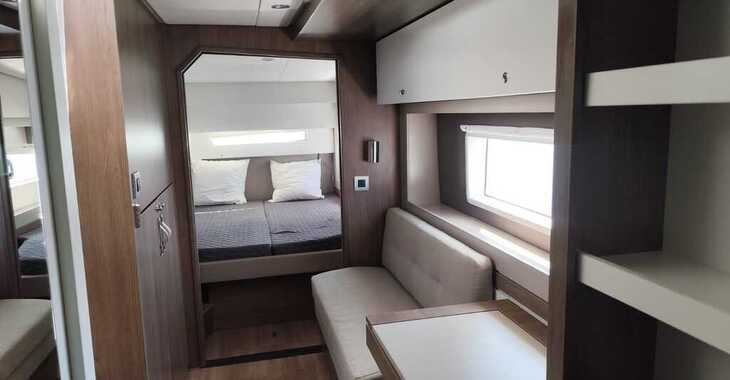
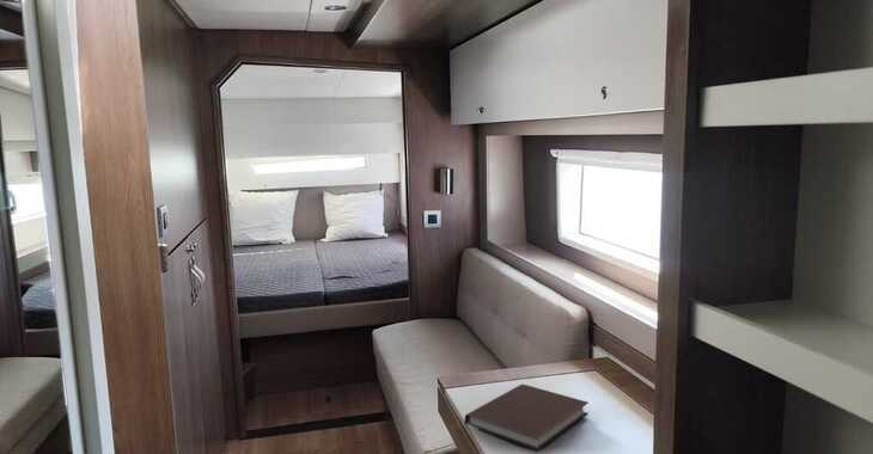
+ notebook (527, 413)
